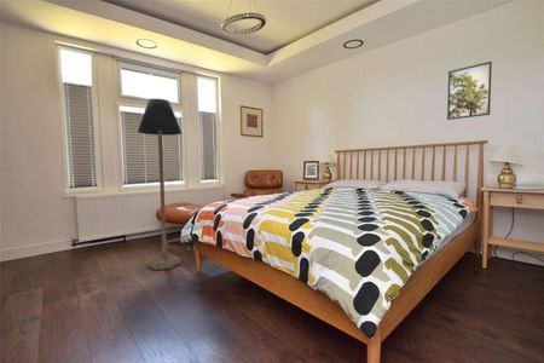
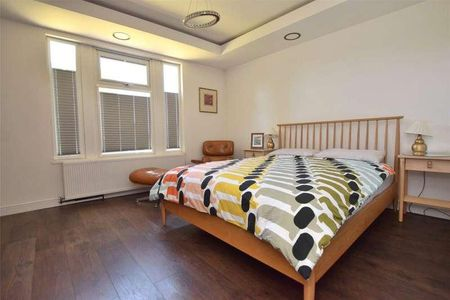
- floor lamp (162, 183)
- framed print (468, 92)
